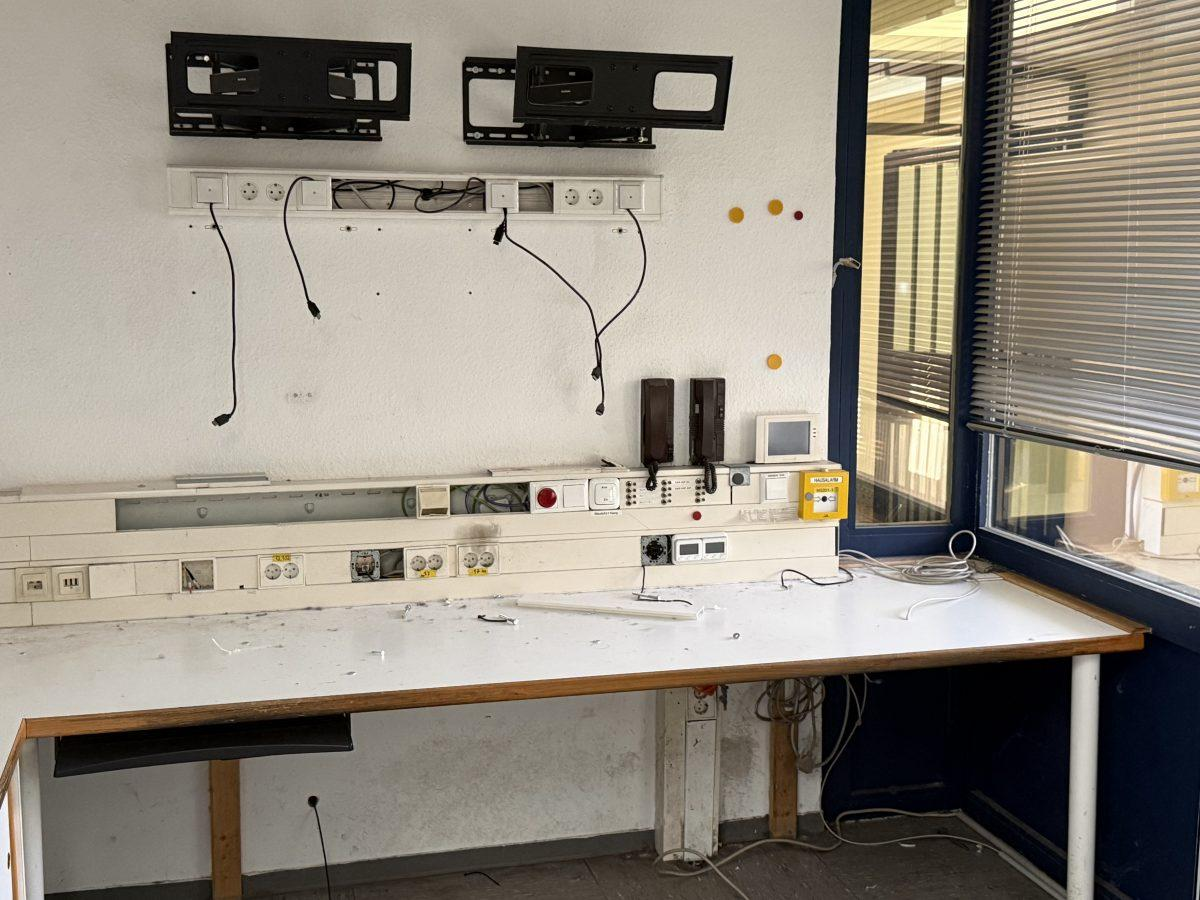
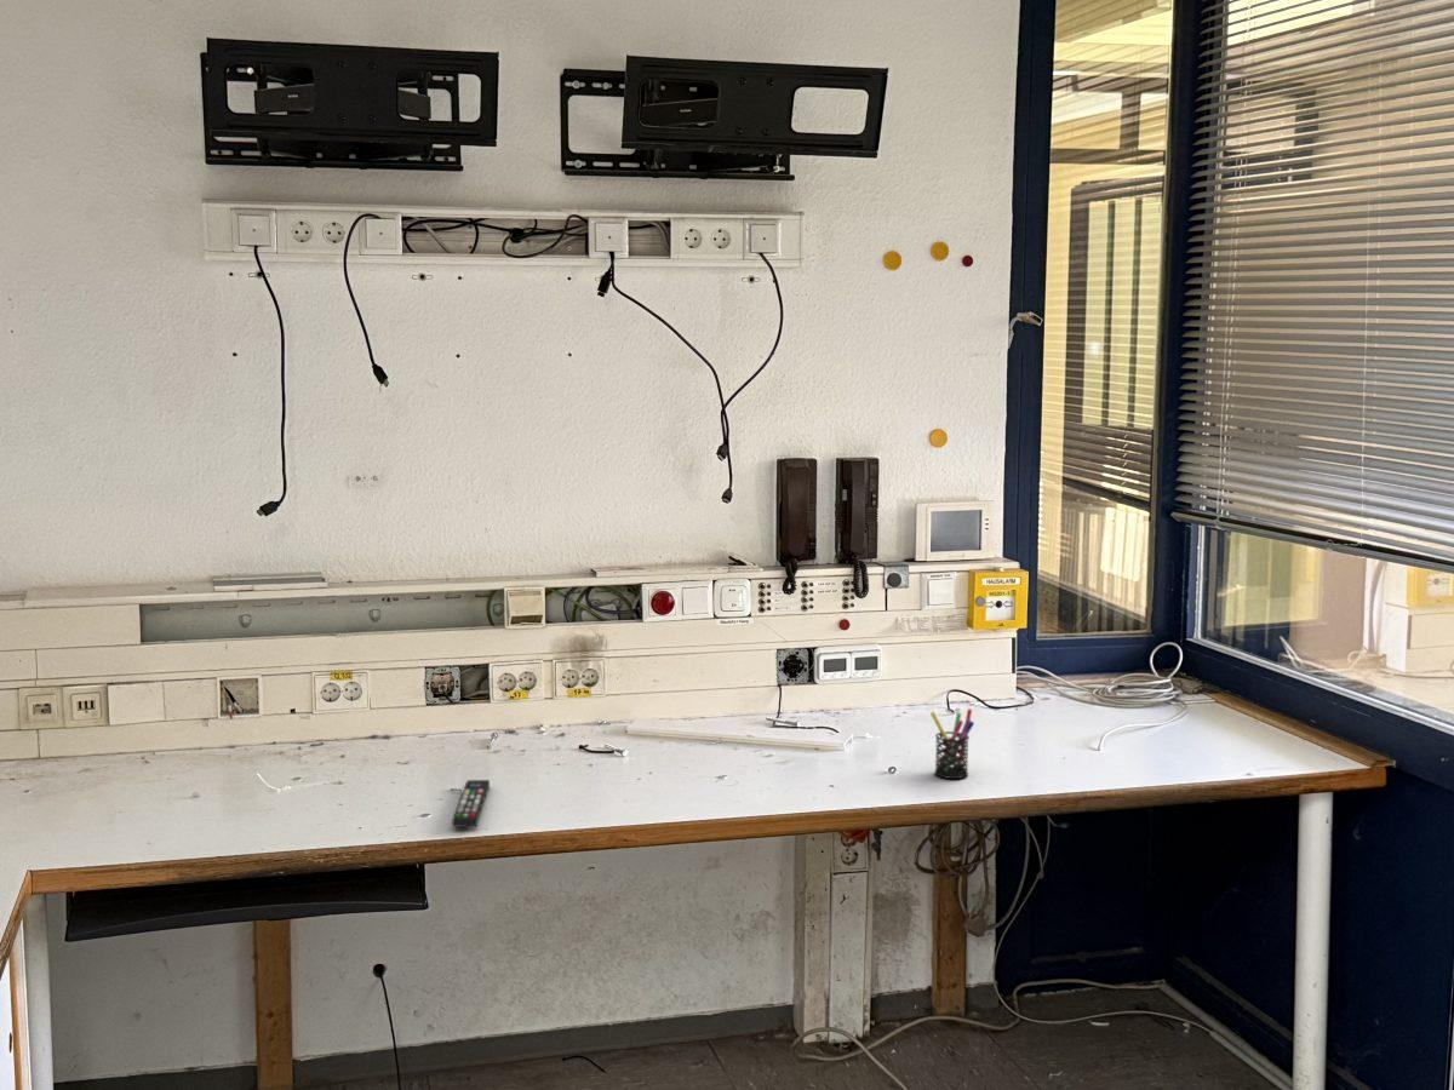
+ remote control (471, 802)
+ pen holder (955, 740)
